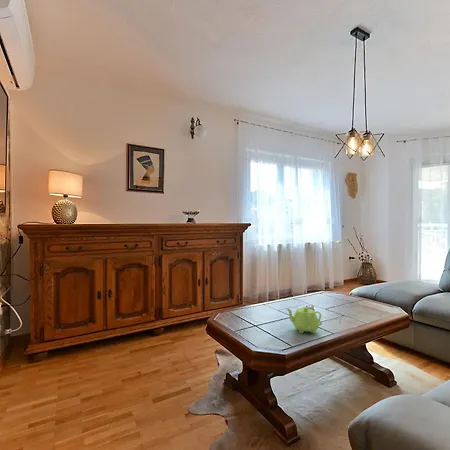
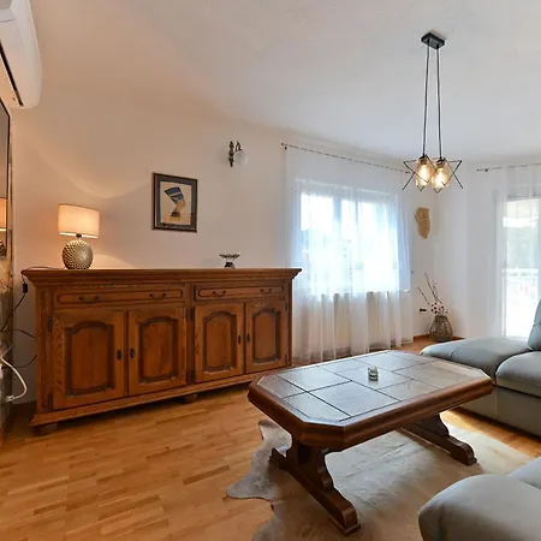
- teapot (303, 318)
